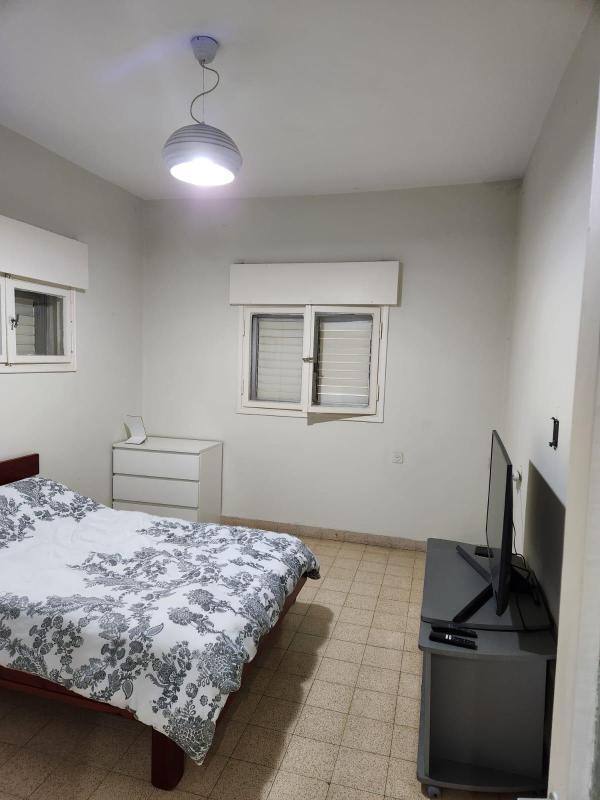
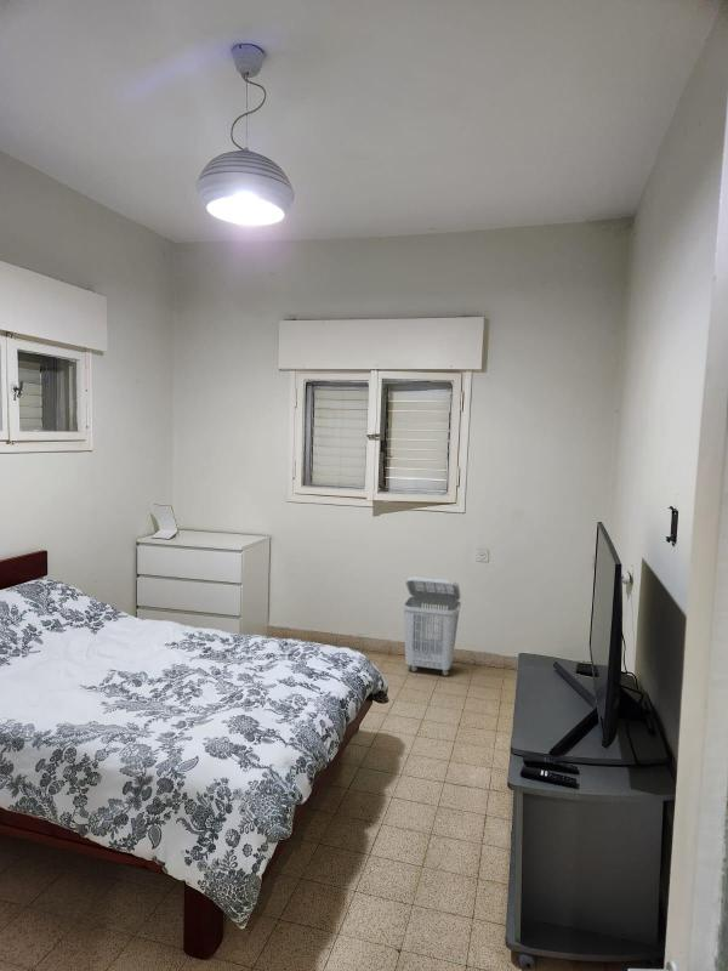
+ laundry basket (431, 623)
